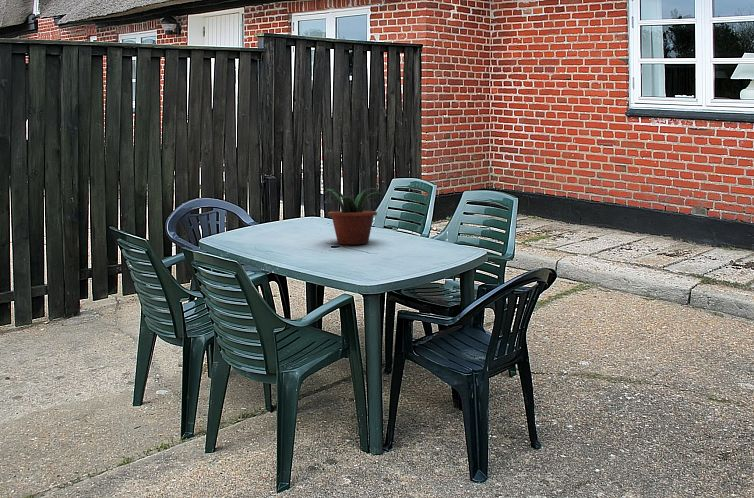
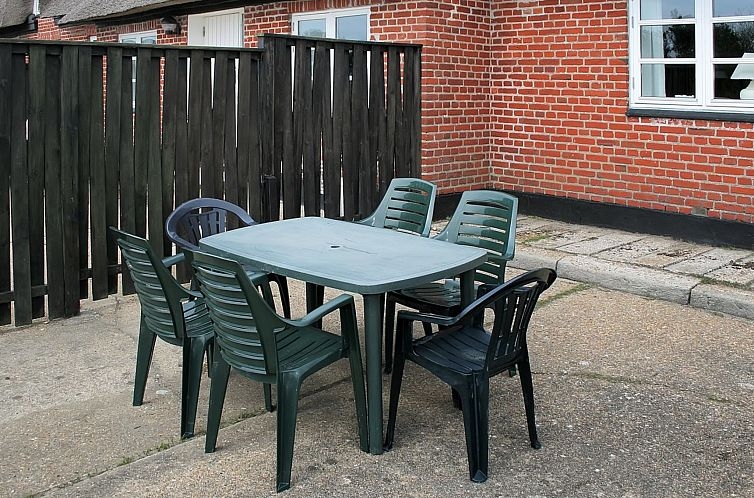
- potted plant (352, 216)
